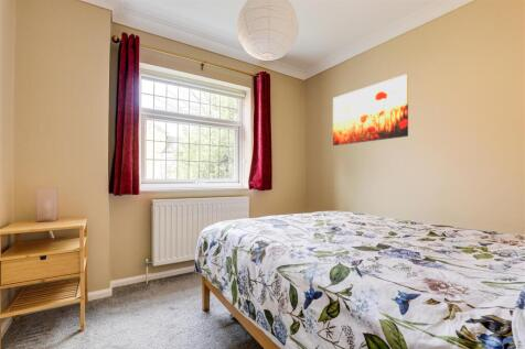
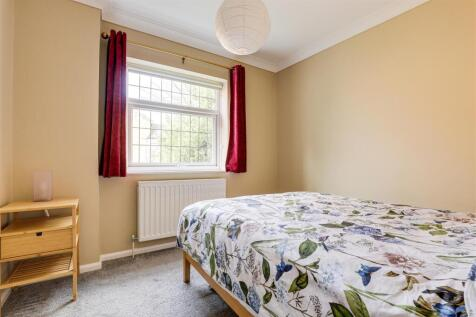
- wall art (365, 114)
